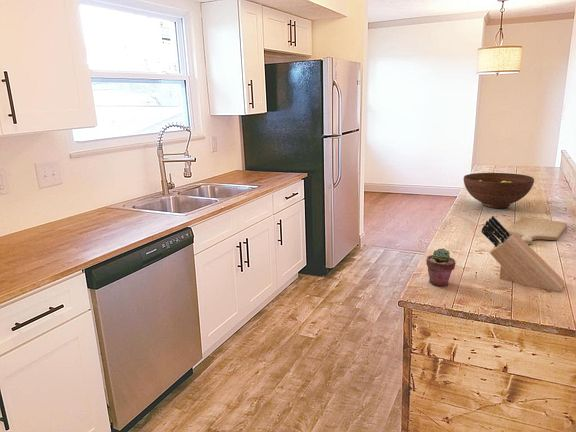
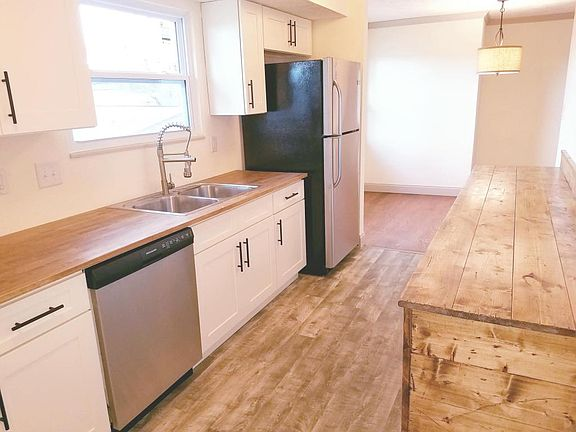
- chopping board (534, 230)
- knife block (521, 251)
- potted succulent (440, 266)
- fruit bowl (496, 191)
